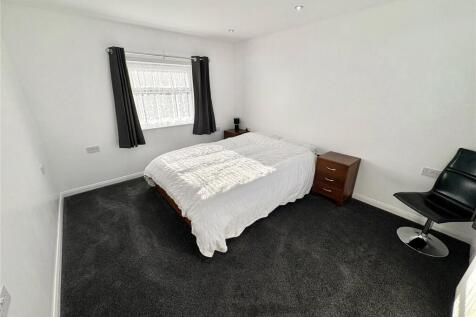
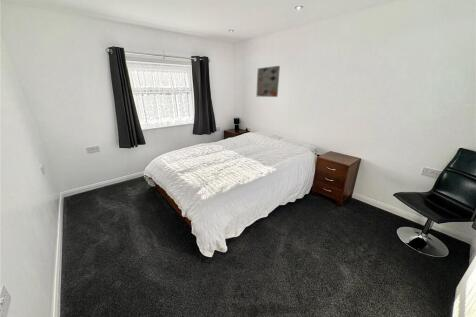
+ wall art (267, 82)
